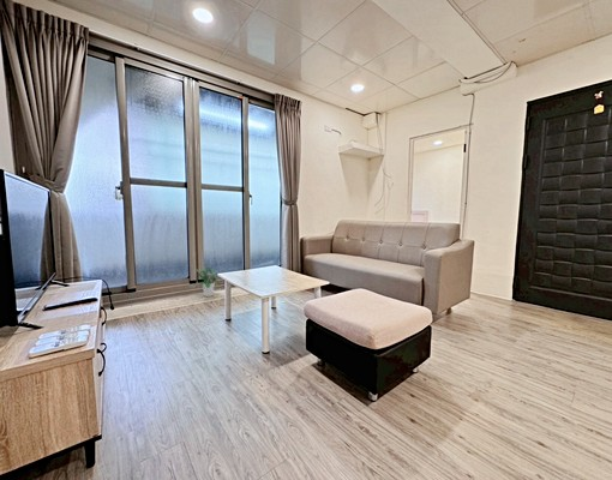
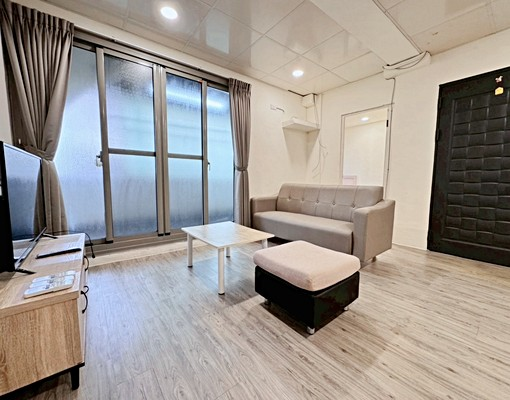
- potted plant (208, 281)
